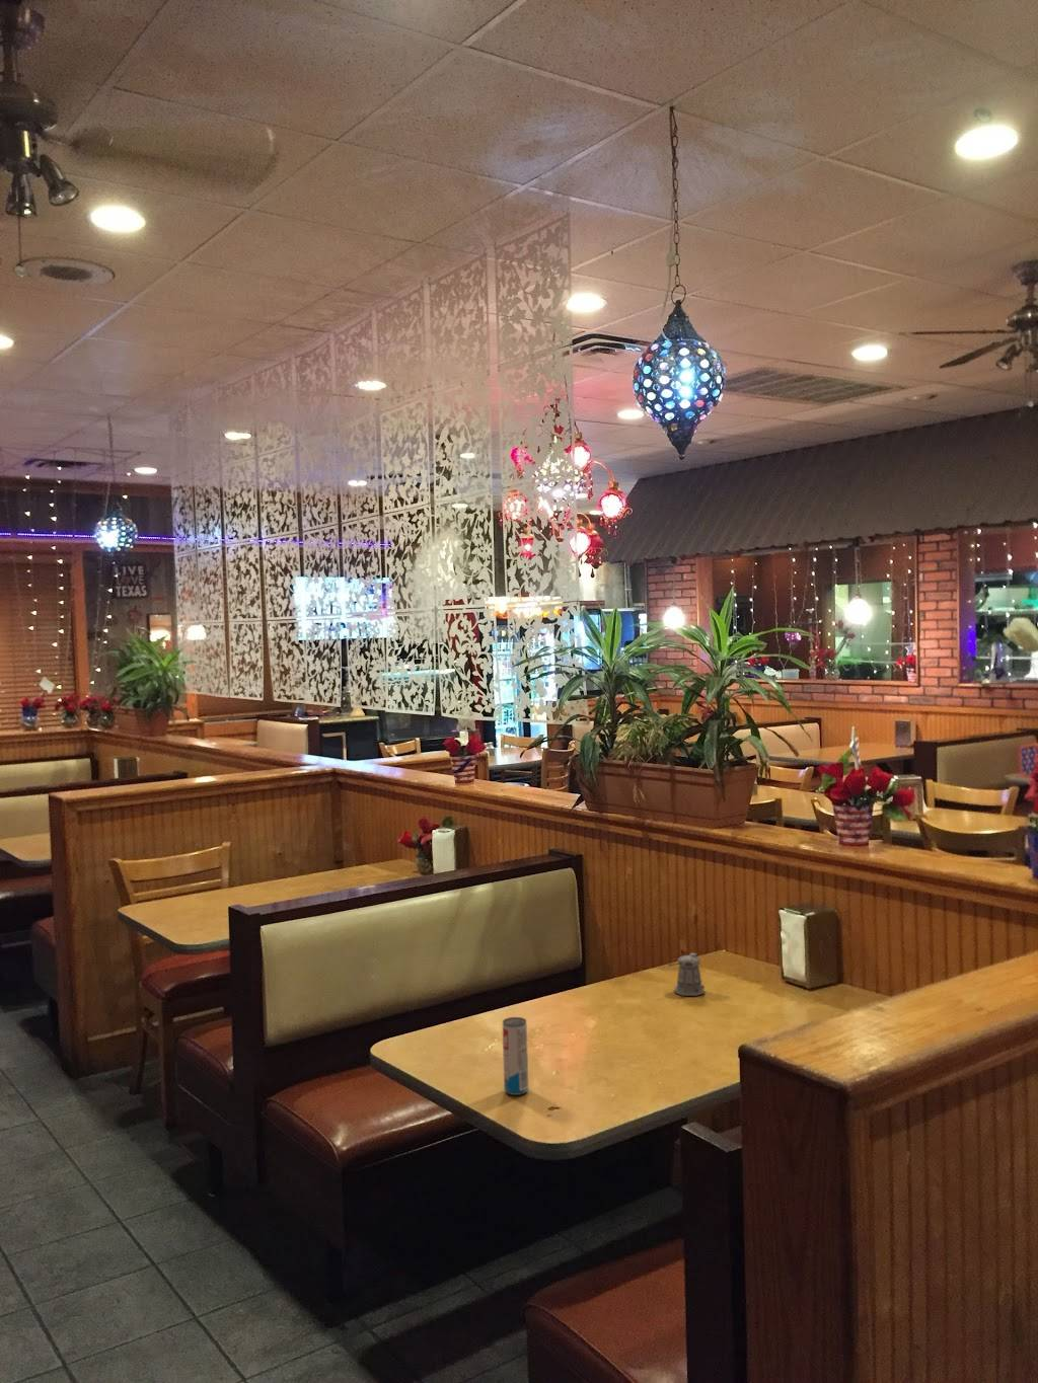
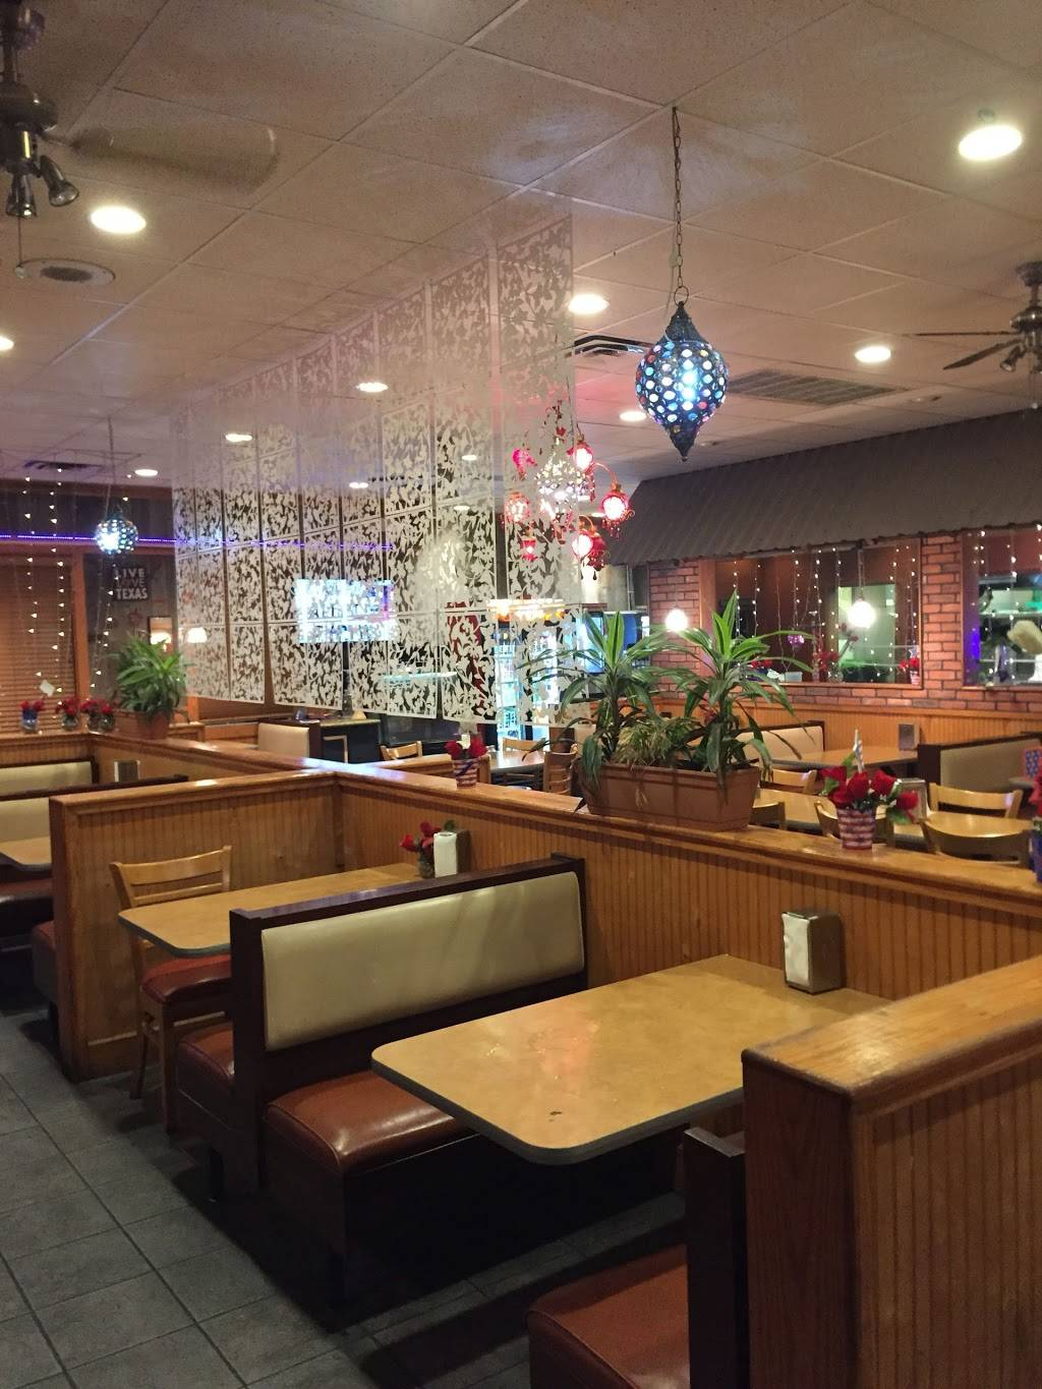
- pepper shaker (686, 972)
- beverage can (515, 1056)
